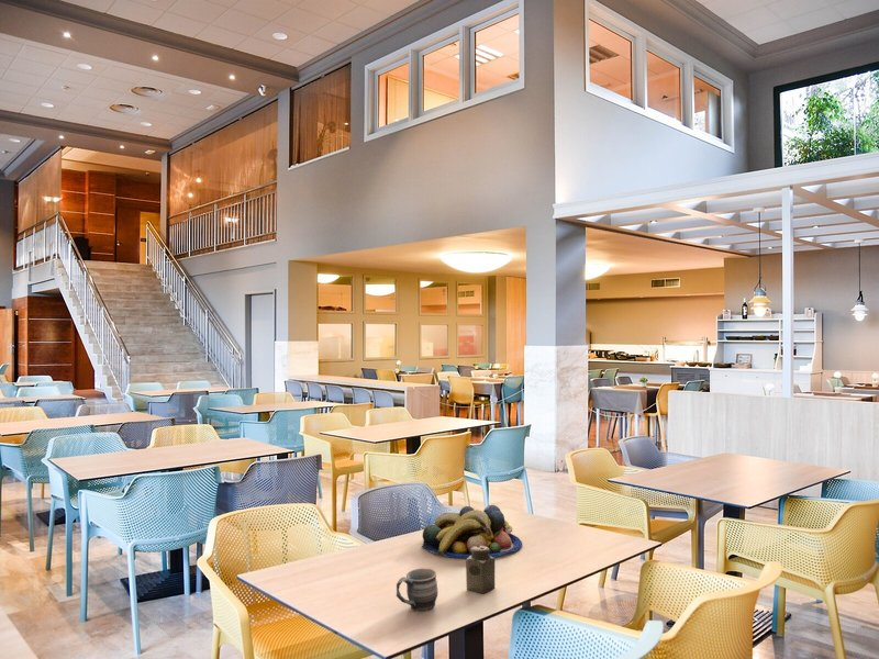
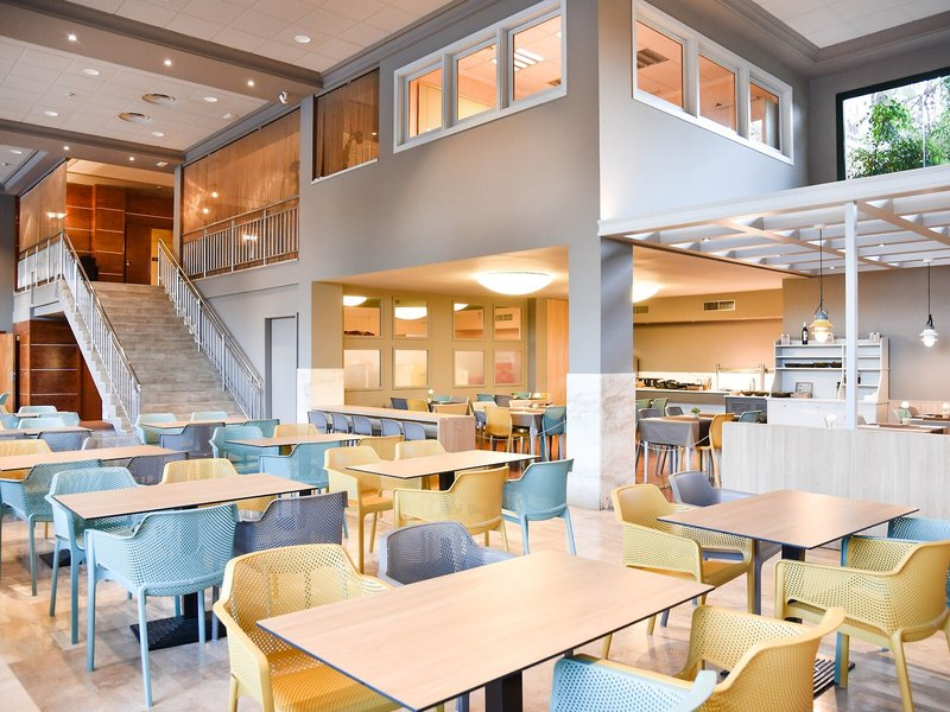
- fruit bowl (472, 526)
- salt shaker (480, 568)
- mug (418, 591)
